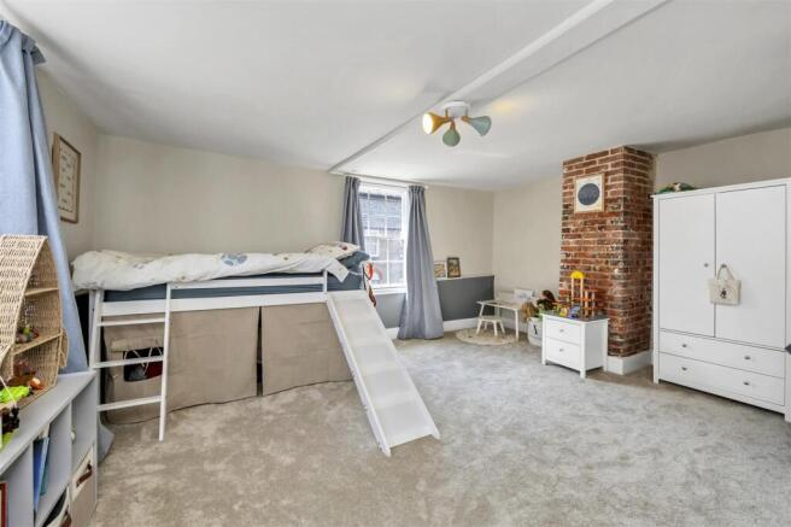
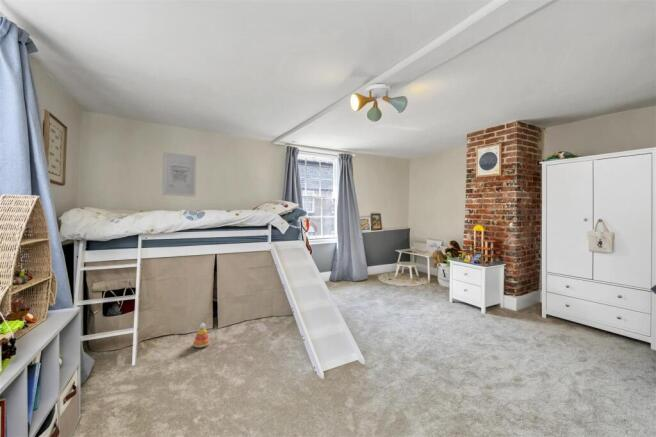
+ stacking toy (201, 334)
+ wall art (179, 174)
